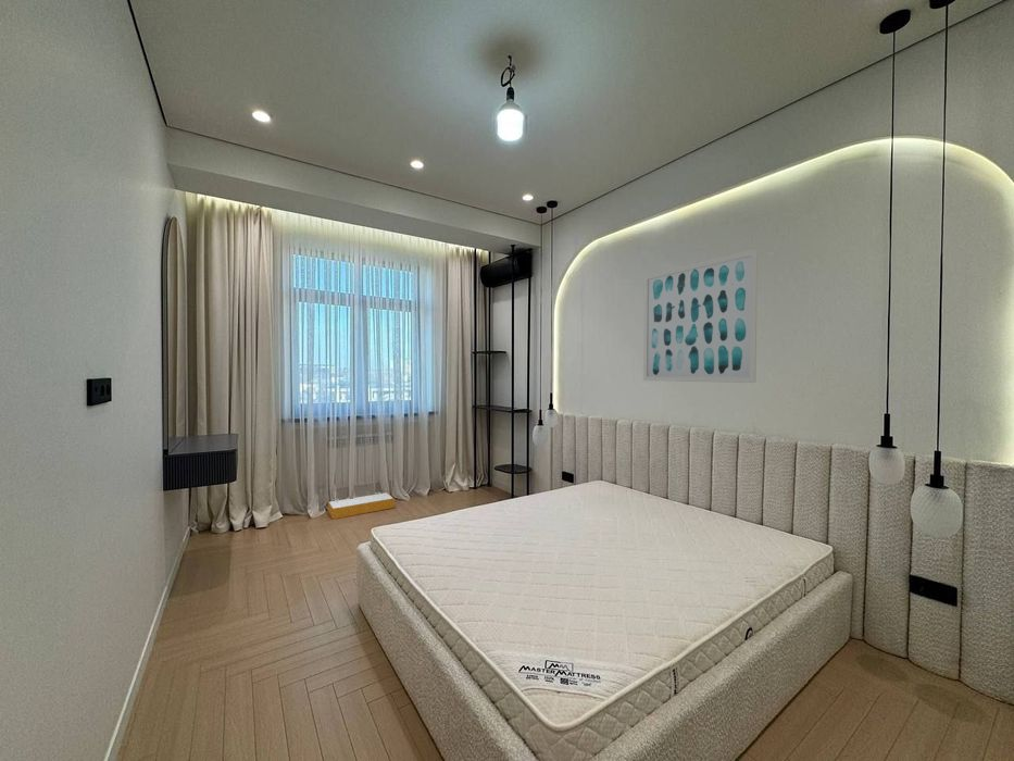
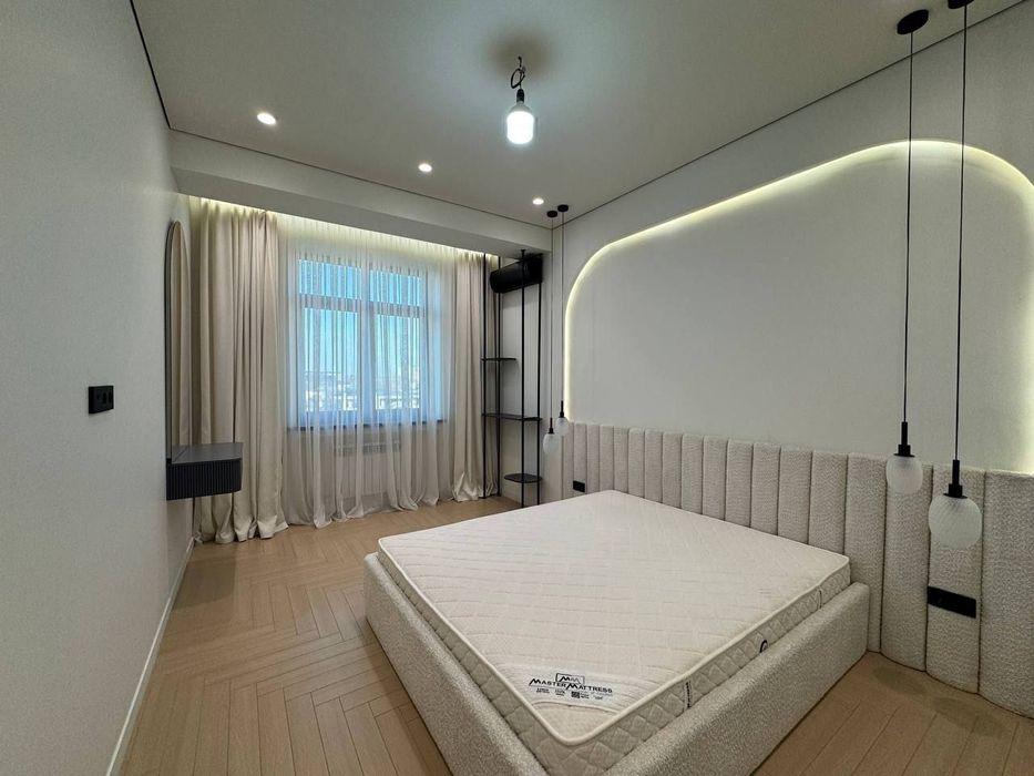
- wall art (692, 323)
- storage bin (361, 503)
